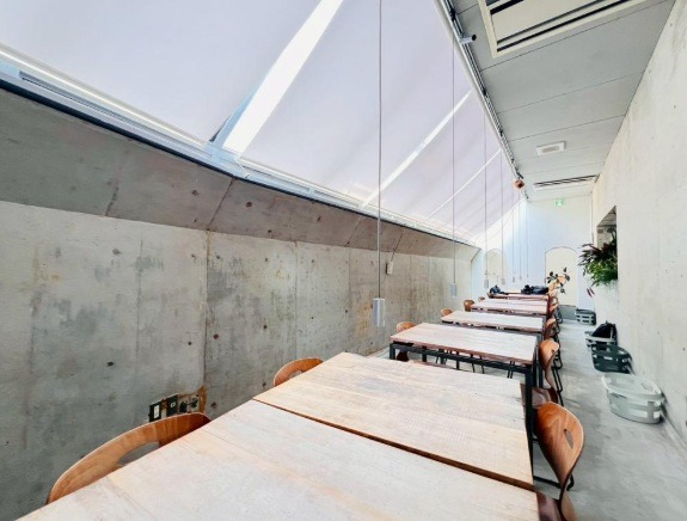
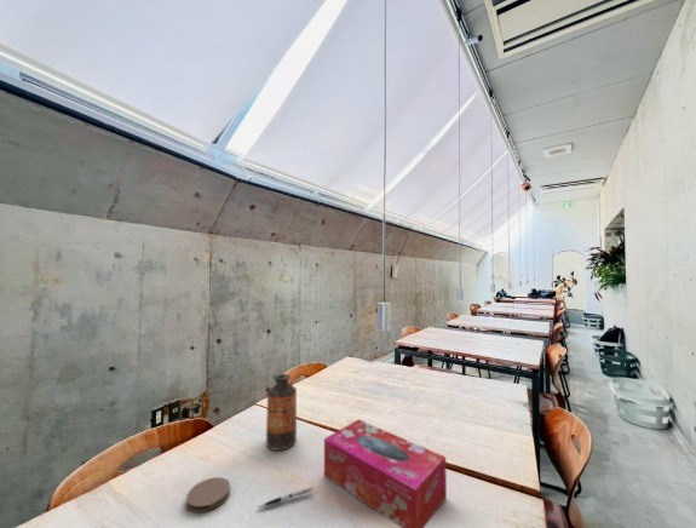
+ bottle (281, 408)
+ tissue box (381, 466)
+ pen (286, 497)
+ coaster (208, 493)
